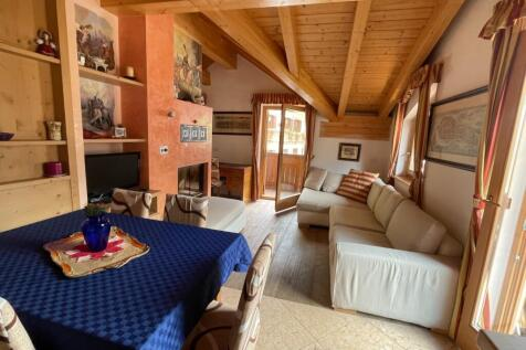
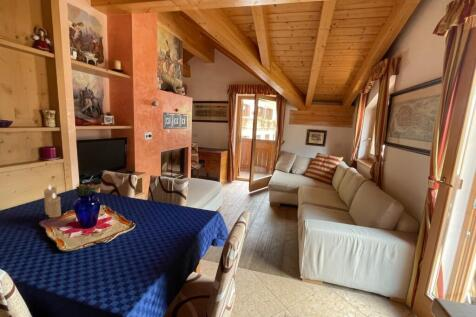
+ candle (52, 200)
